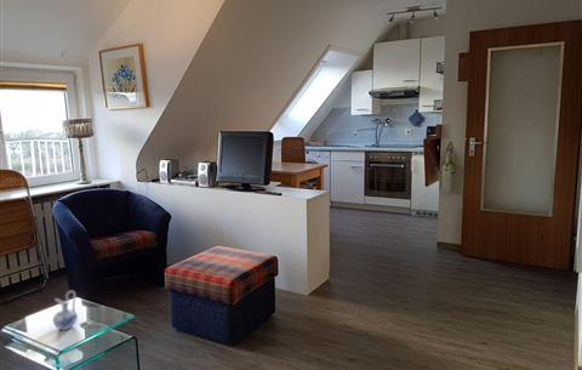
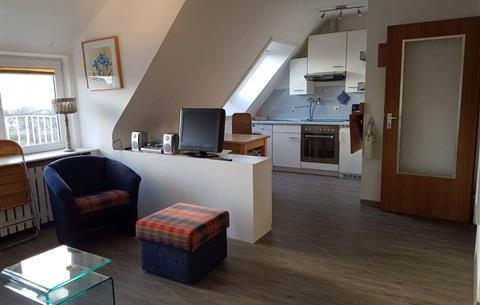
- ceramic pitcher (64, 309)
